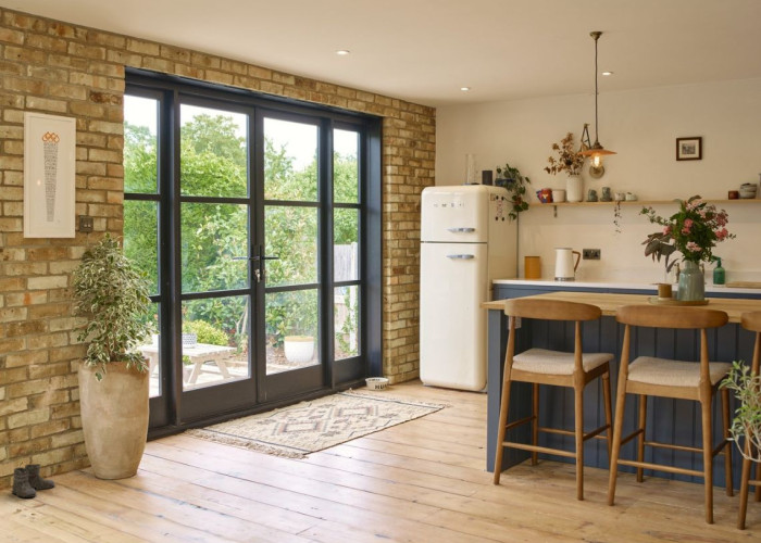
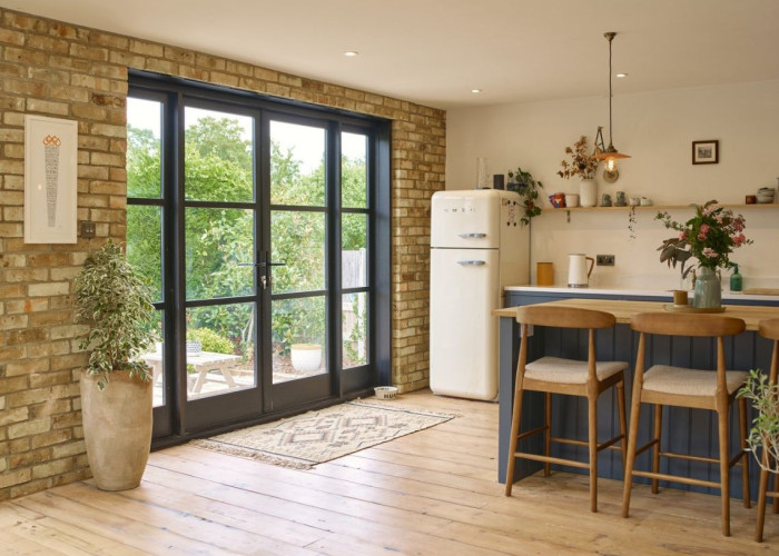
- boots (30, 479)
